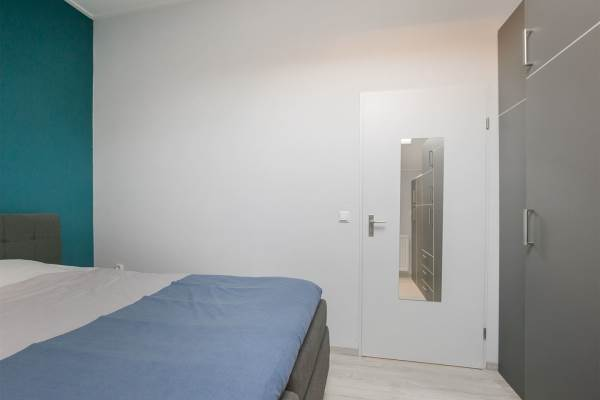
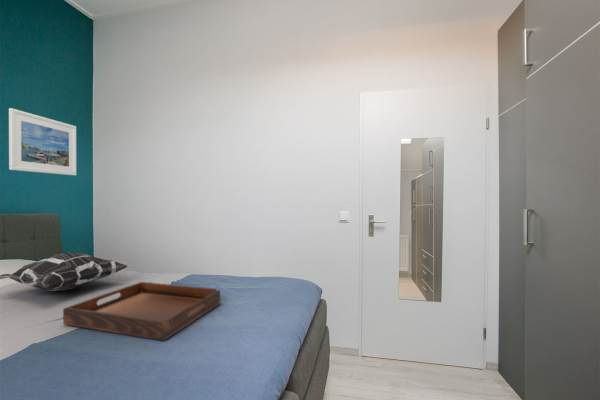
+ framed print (46, 145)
+ decorative pillow (63, 271)
+ serving tray (150, 305)
